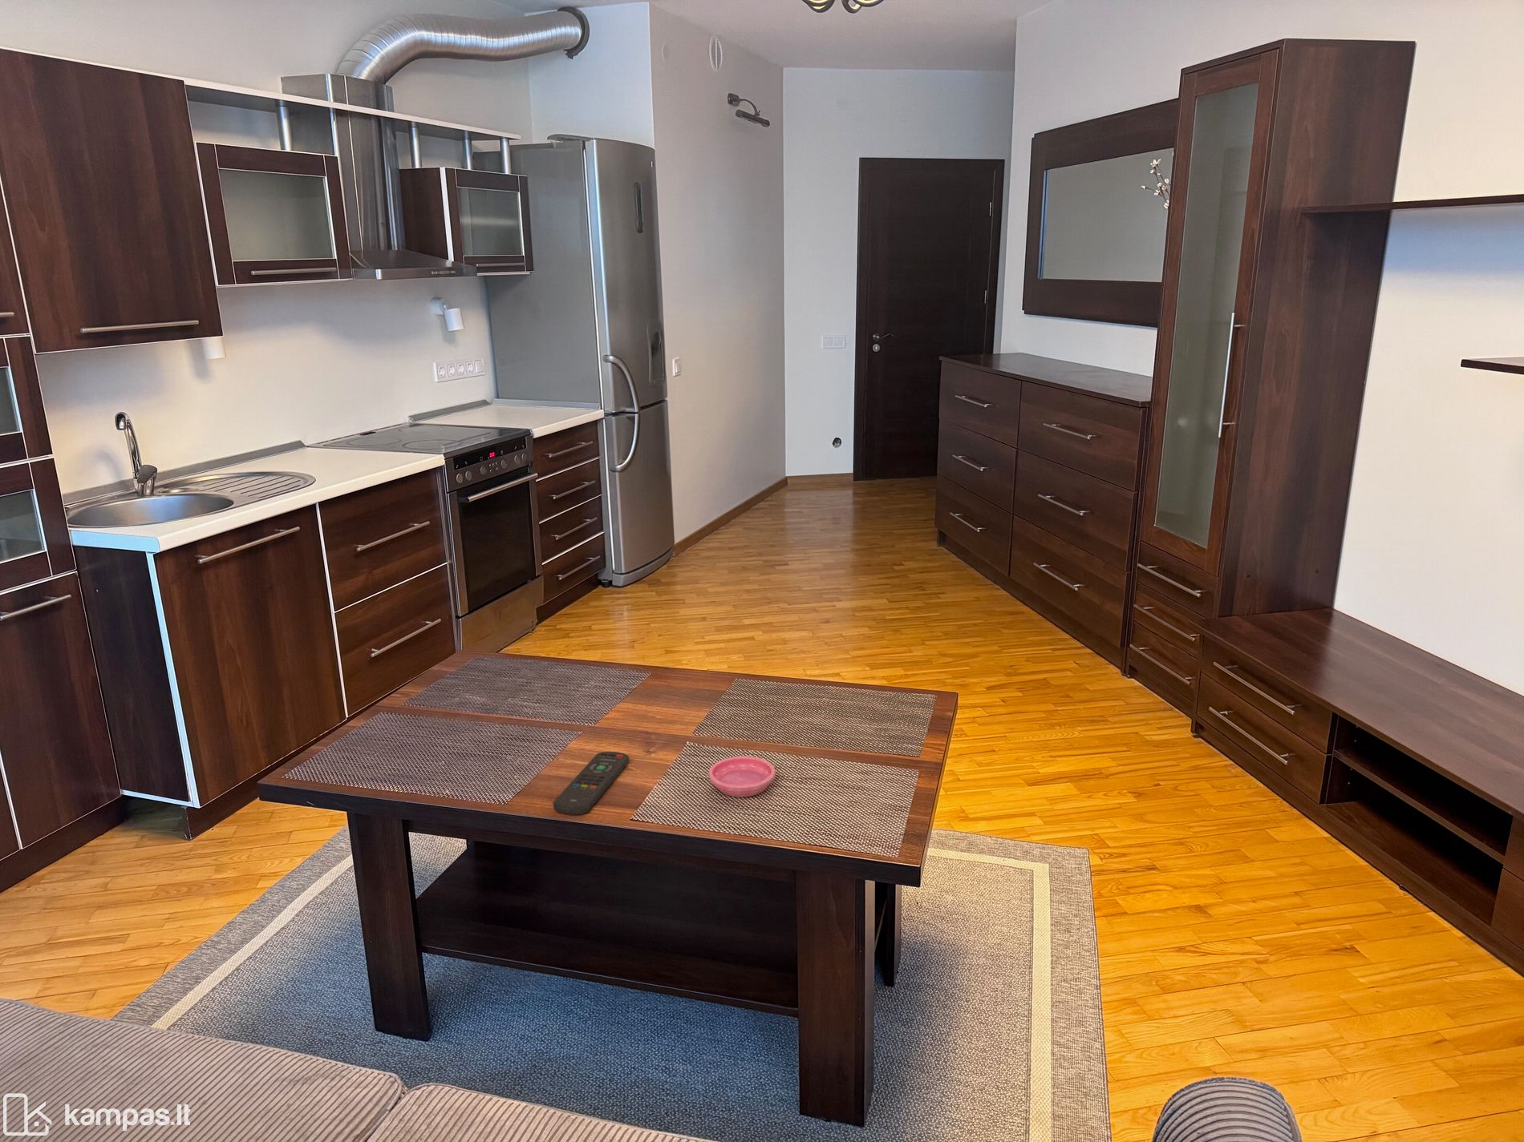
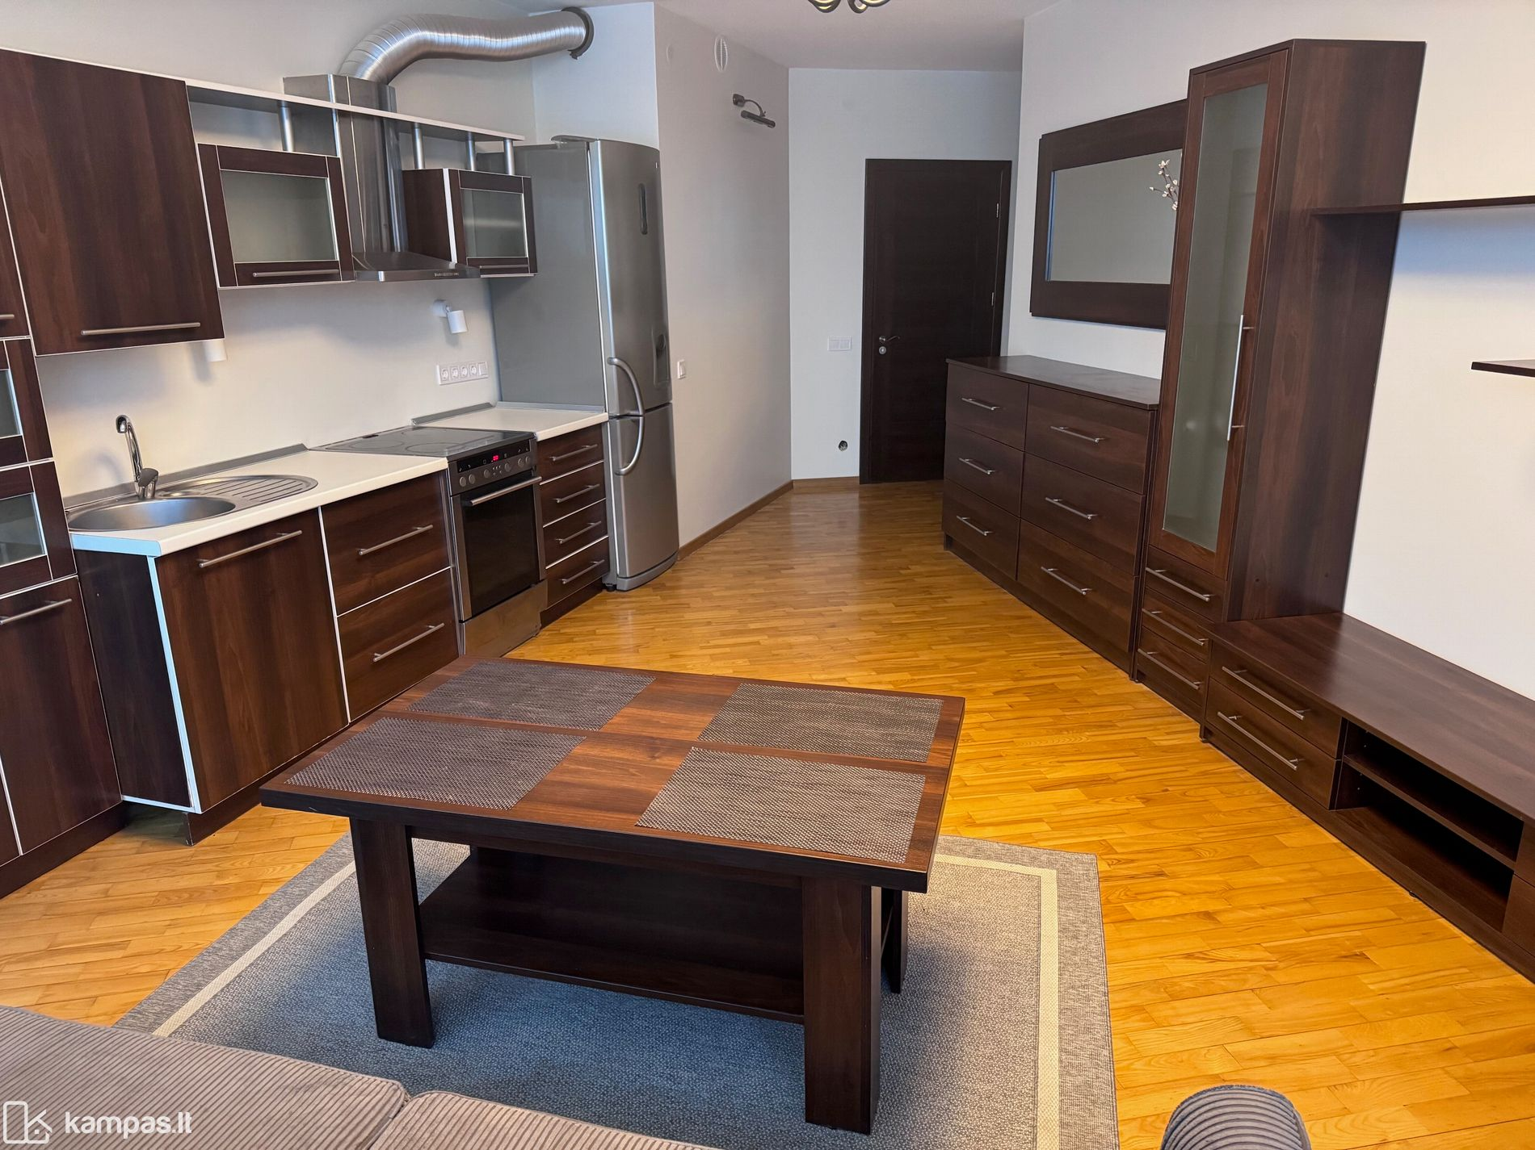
- saucer (742, 777)
- remote control (593, 781)
